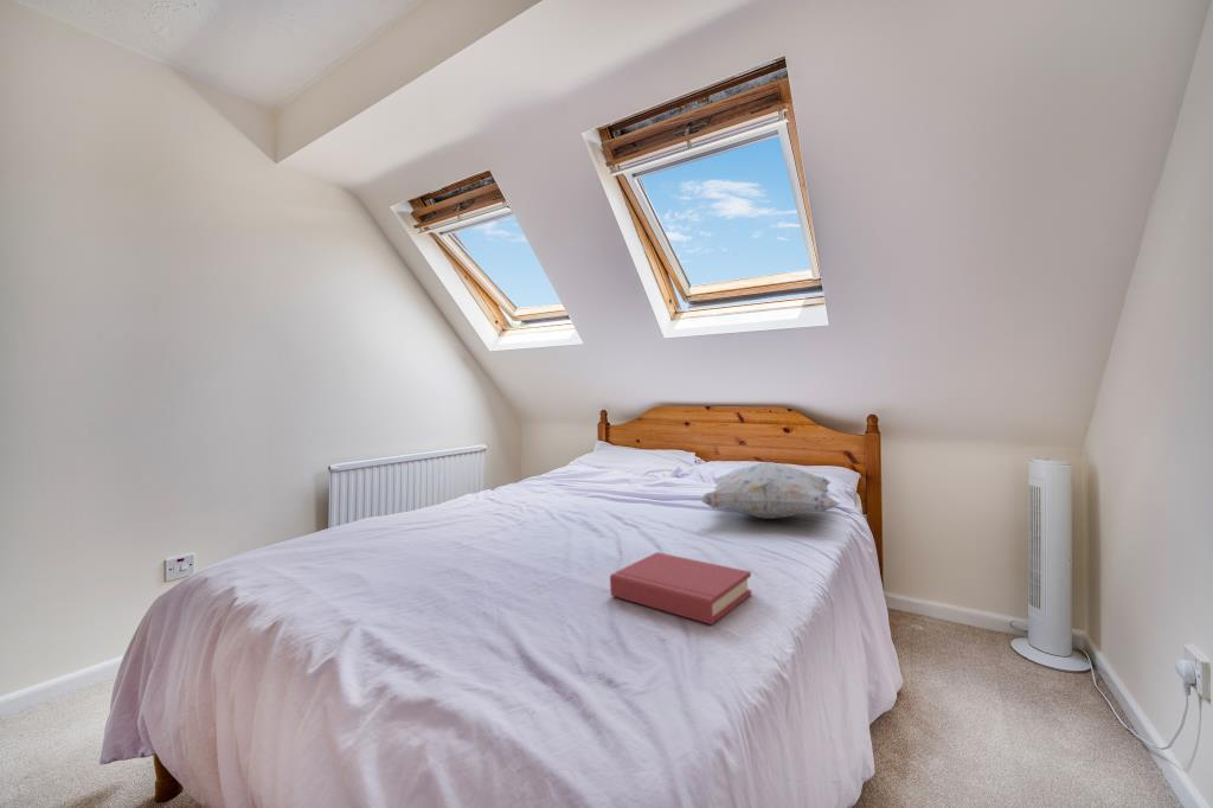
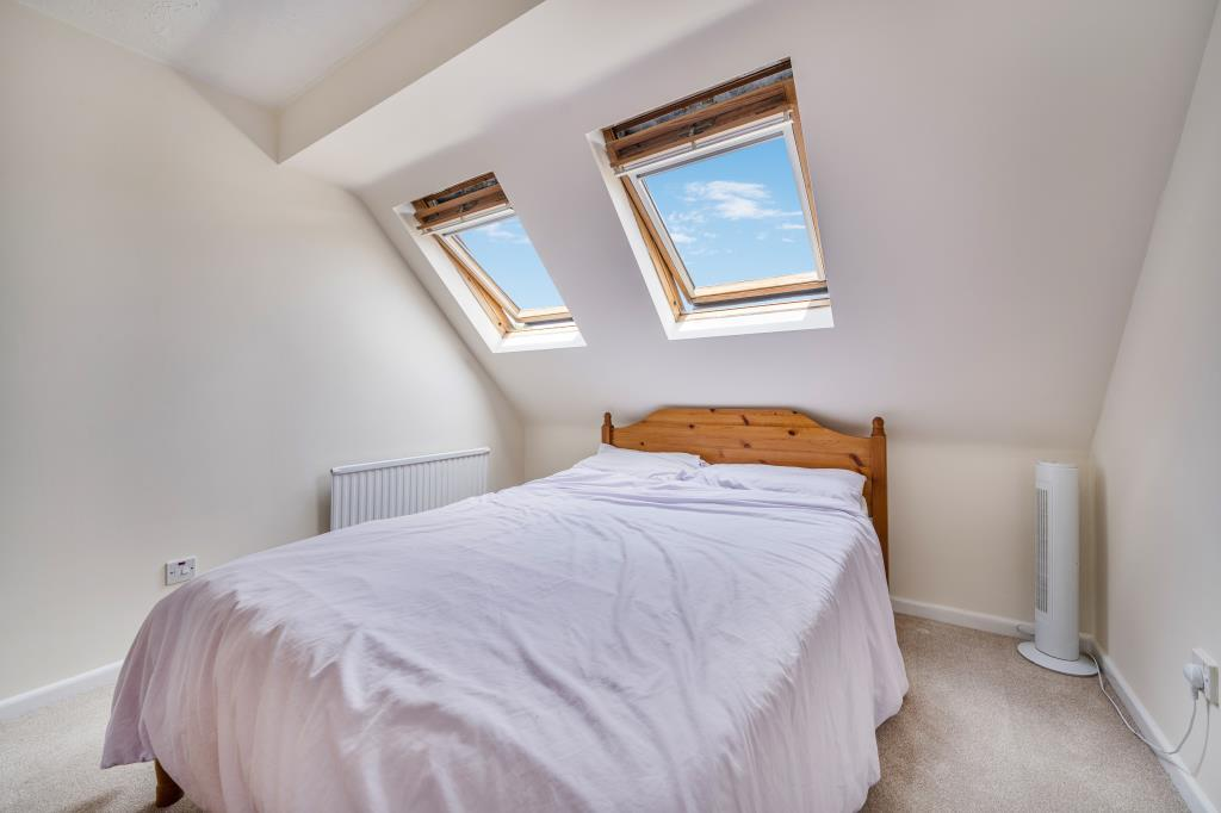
- hardback book (680, 584)
- decorative pillow (769, 490)
